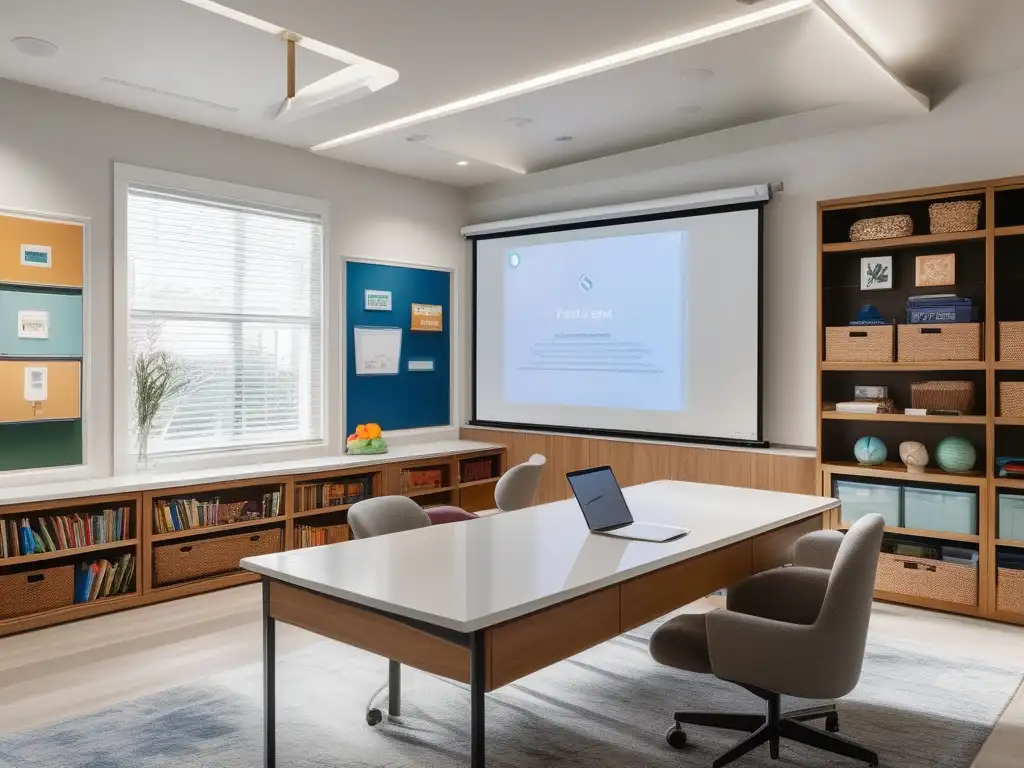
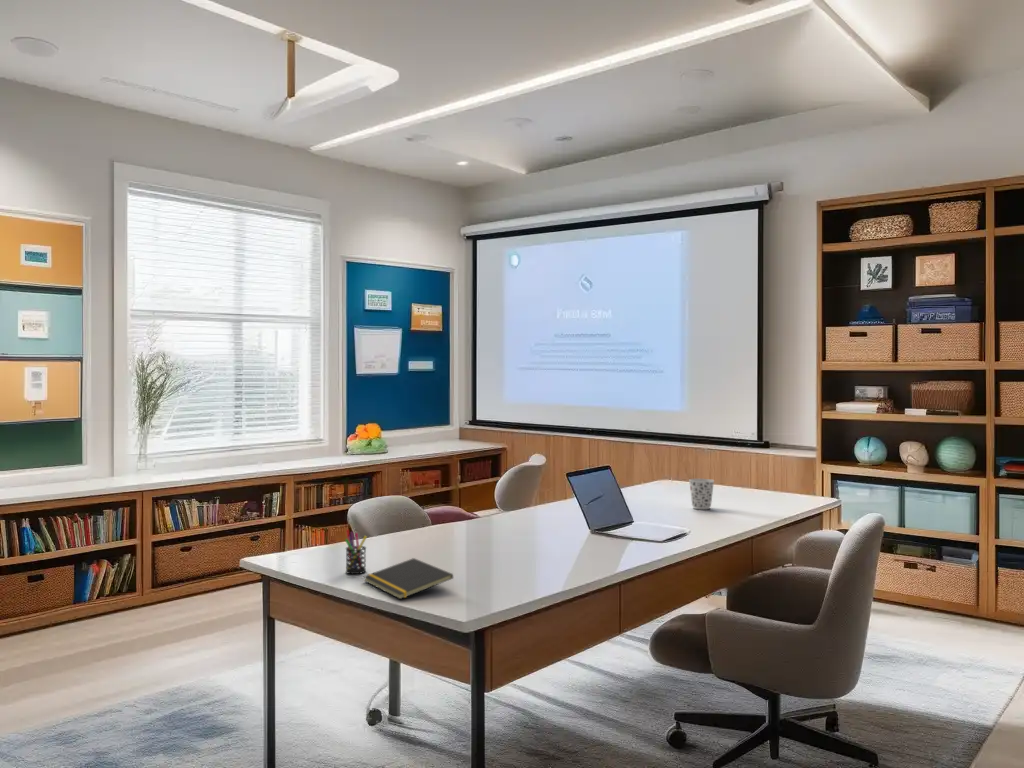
+ pen holder (353, 551)
+ cup (701, 494)
+ notepad (407, 577)
